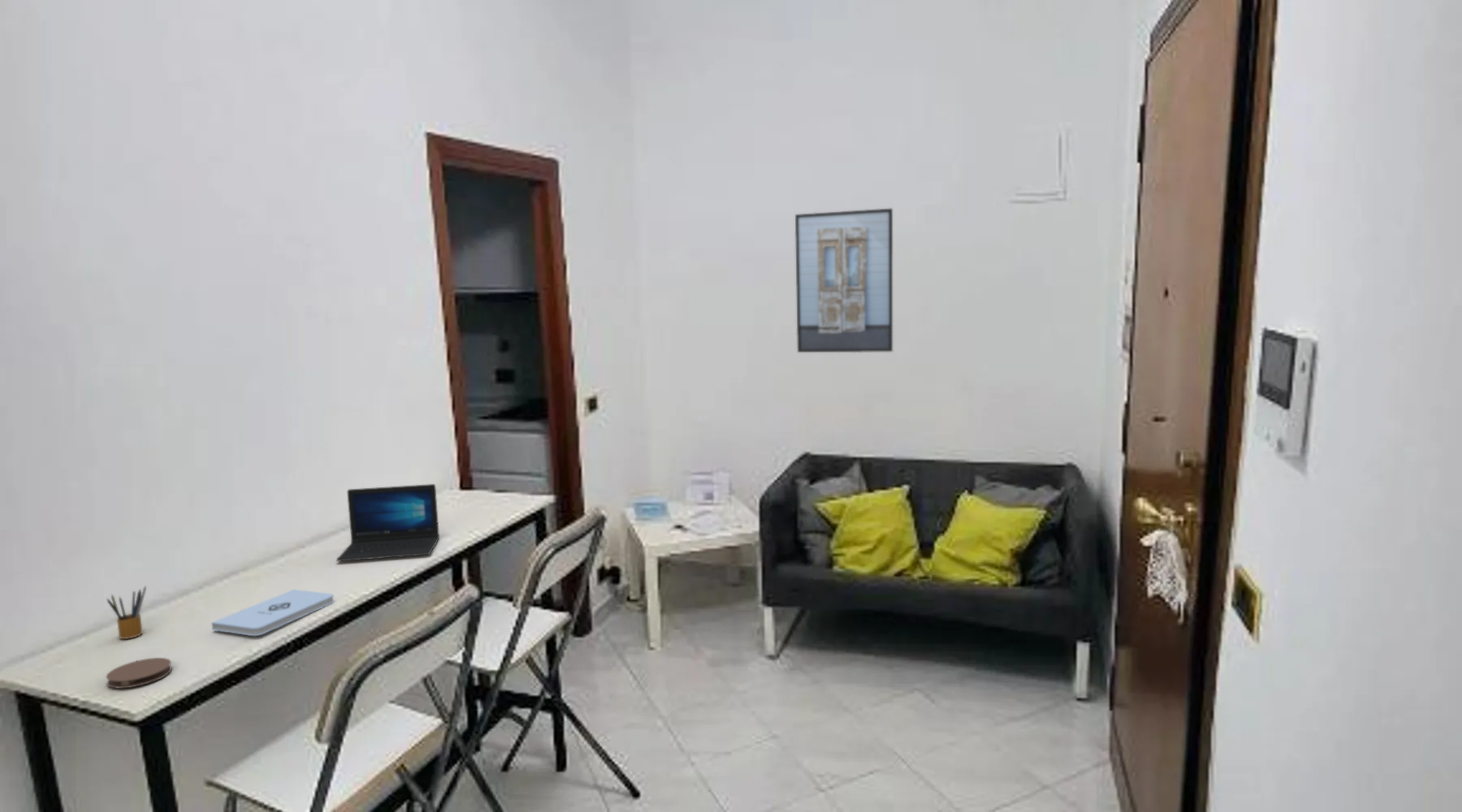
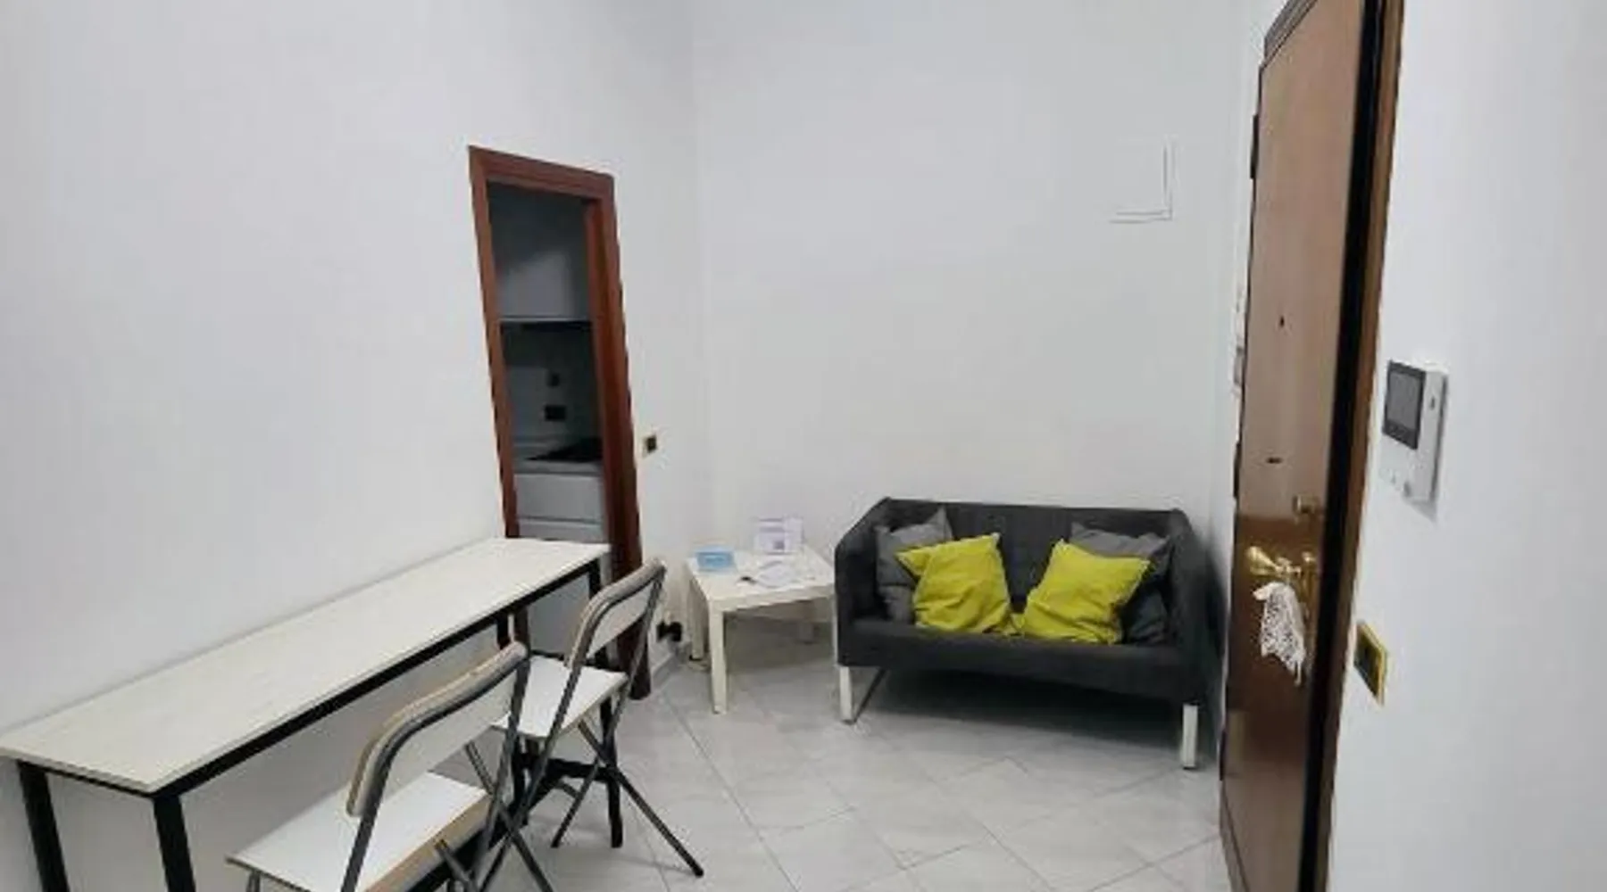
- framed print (843, 282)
- pencil box (127, 615)
- notepad (276, 611)
- laptop (387, 521)
- coaster (139, 672)
